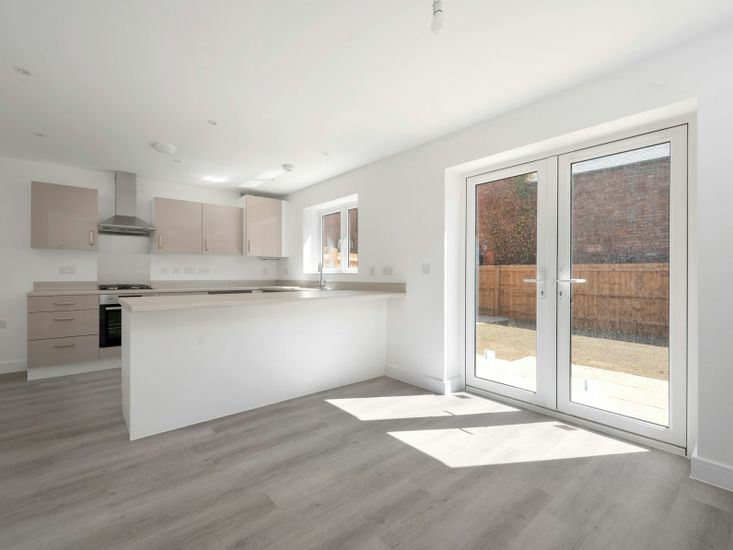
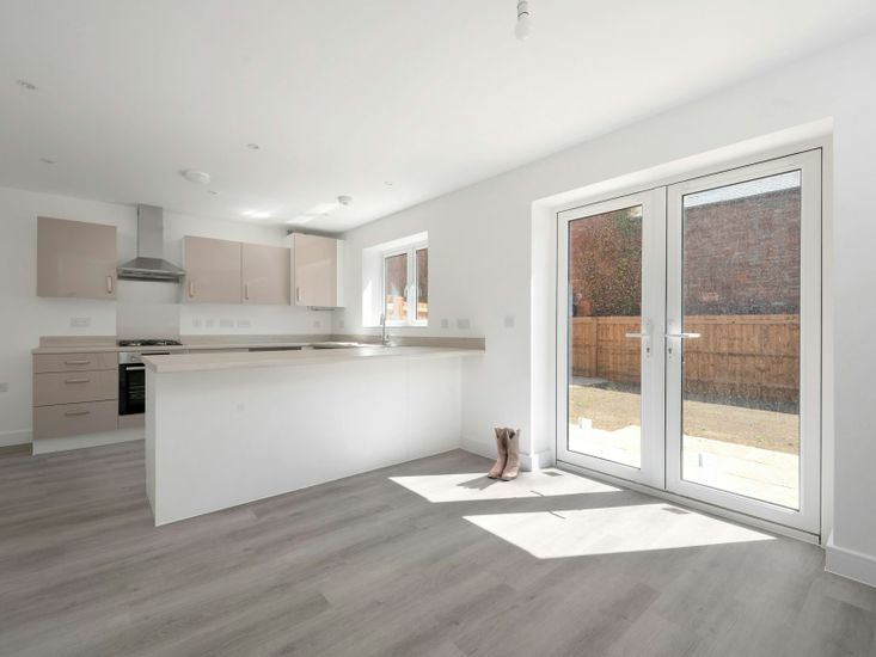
+ boots (504, 450)
